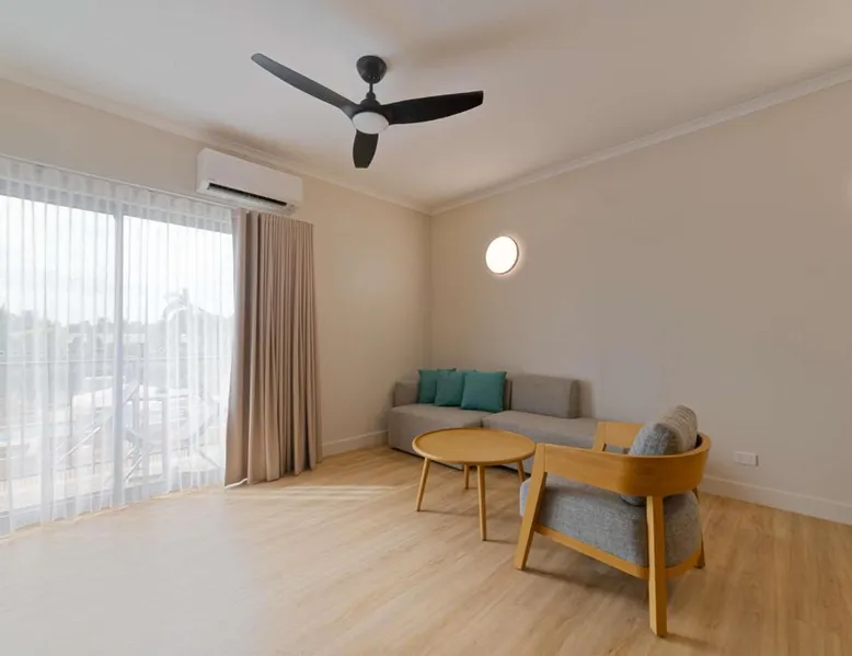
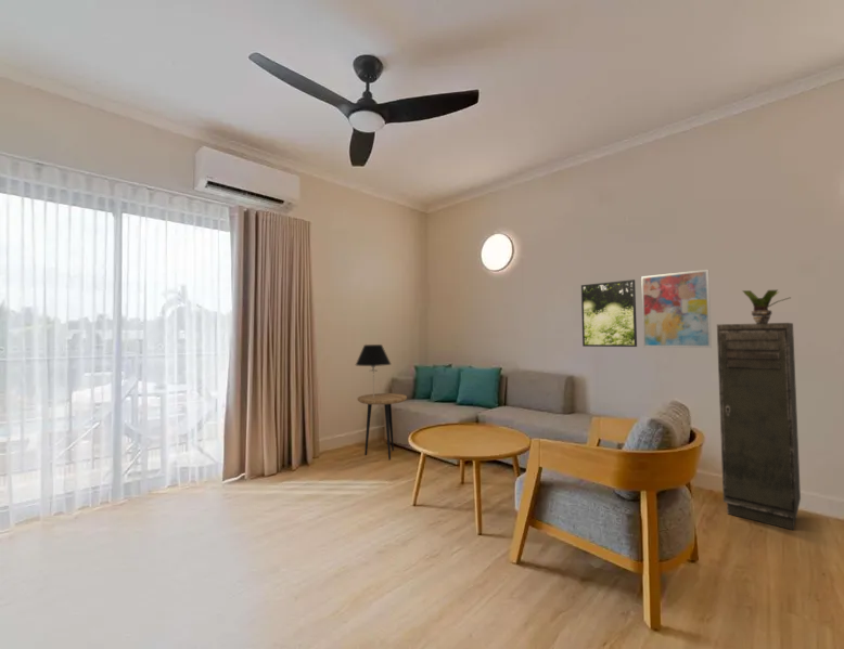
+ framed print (608, 314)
+ side table (386, 426)
+ table lamp (373, 371)
+ wall art (674, 310)
+ potted plant (759, 306)
+ storage cabinet (758, 417)
